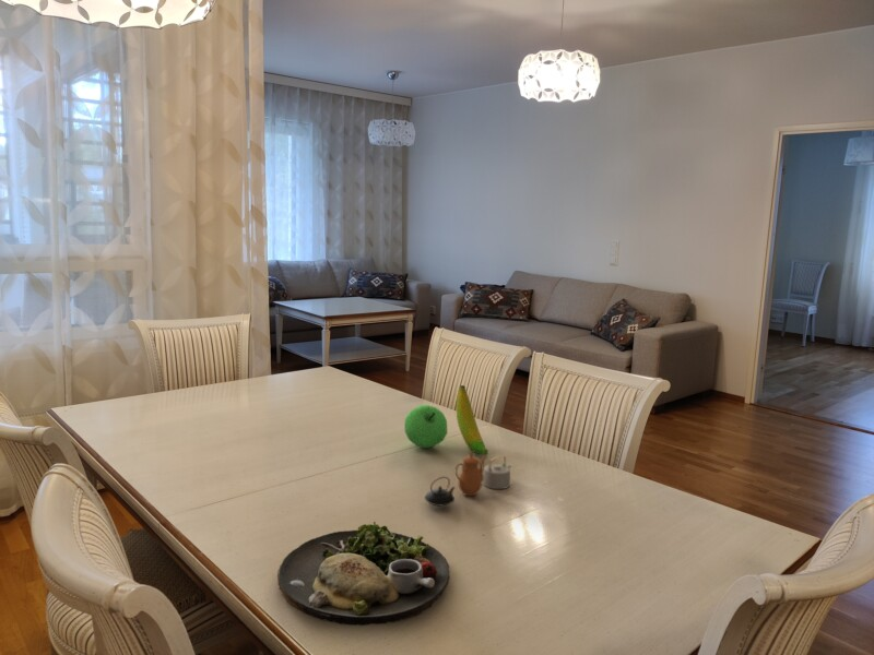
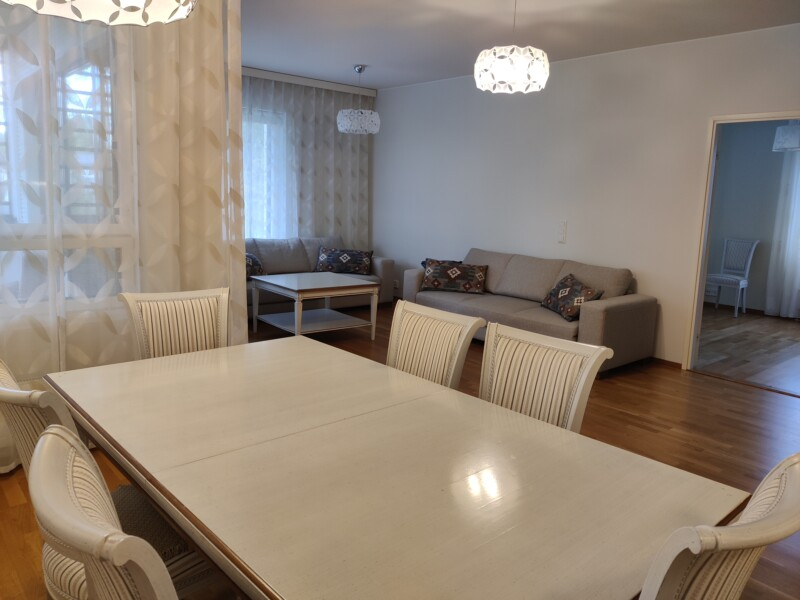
- dinner plate (365, 558)
- teapot (472, 472)
- fruit (446, 421)
